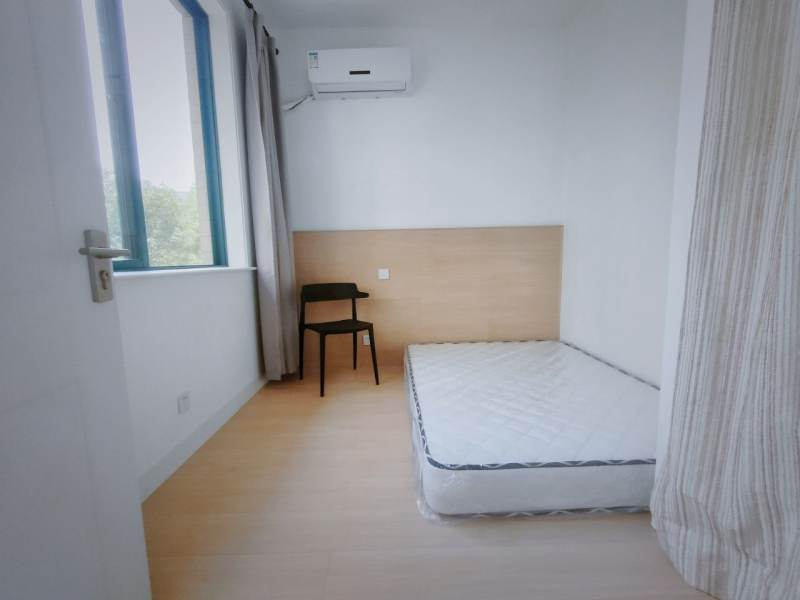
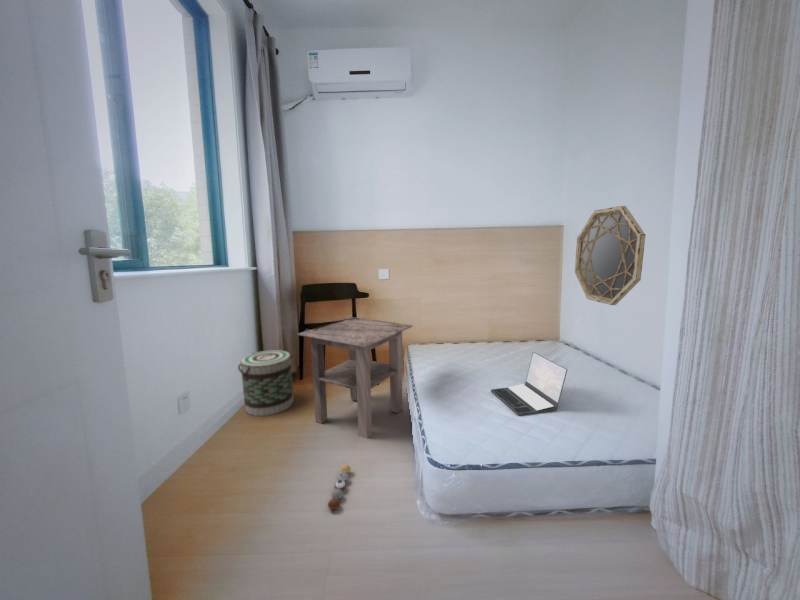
+ side table (359, 372)
+ ball (340, 485)
+ laptop (526, 381)
+ home mirror (604, 256)
+ basket (267, 379)
